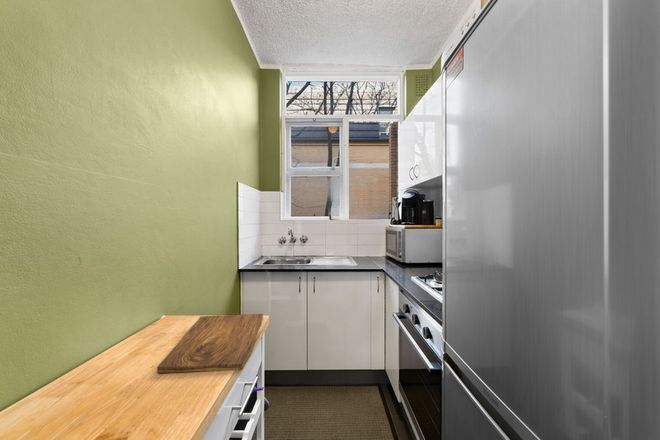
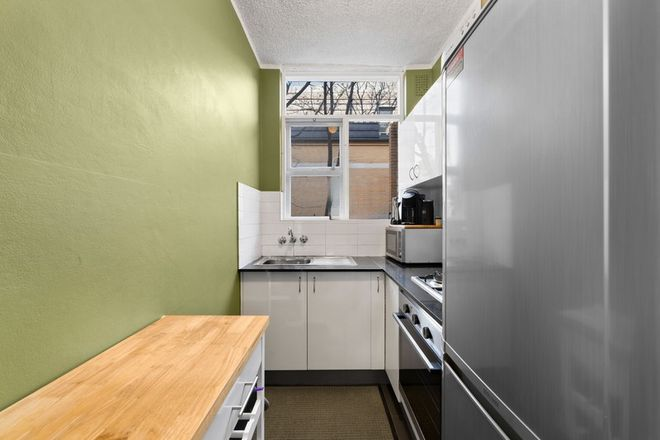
- cutting board (220, 337)
